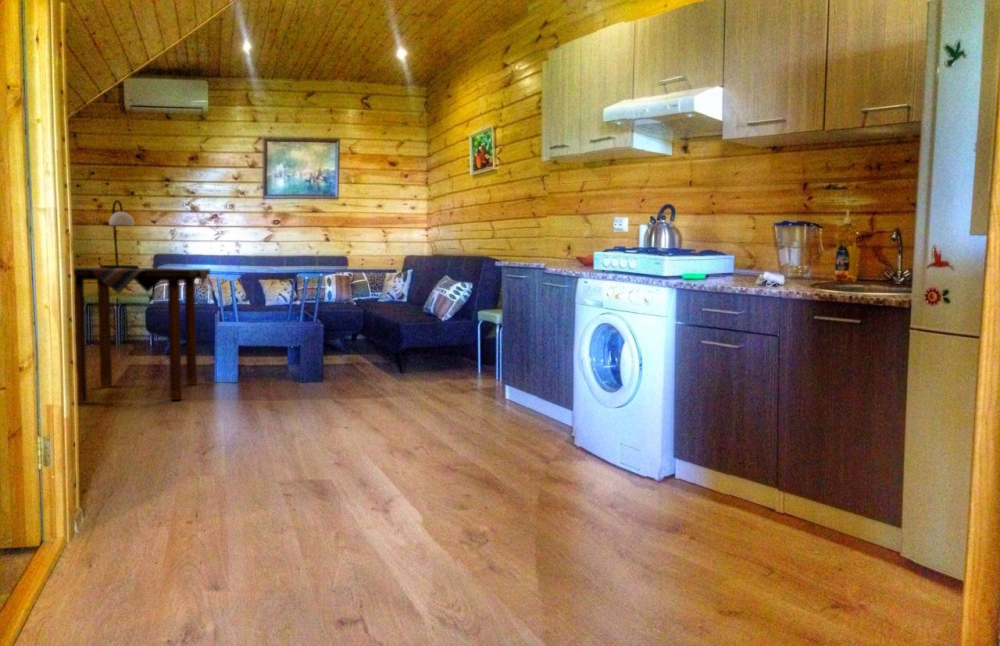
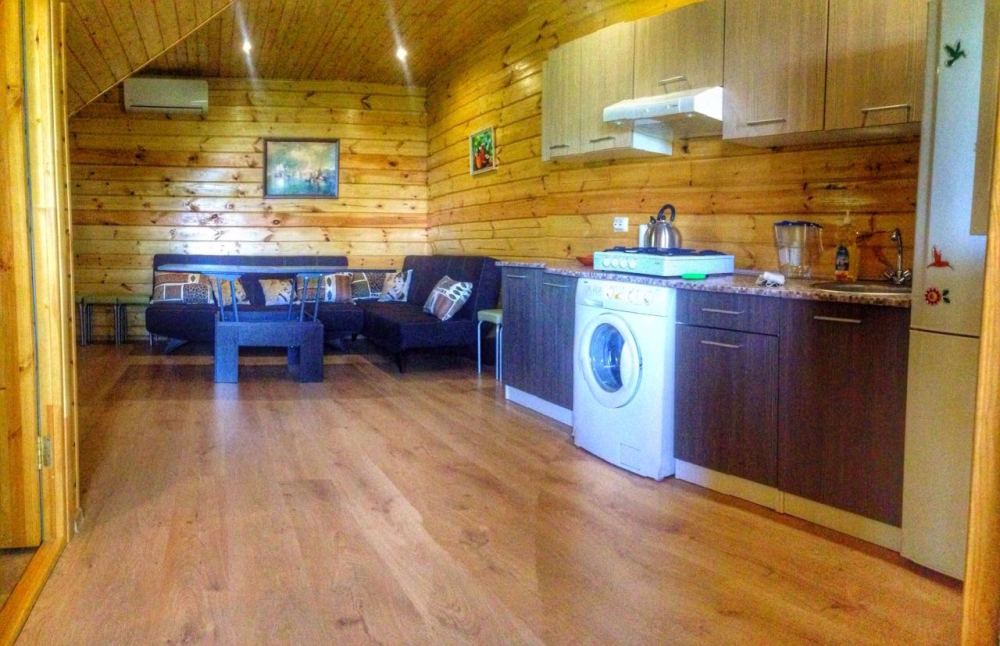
- side table (110, 330)
- table lamp (115, 233)
